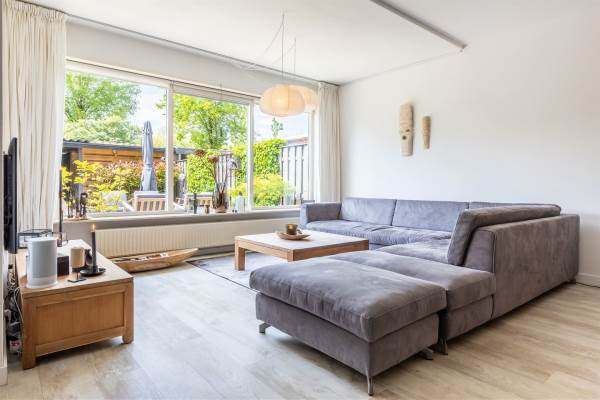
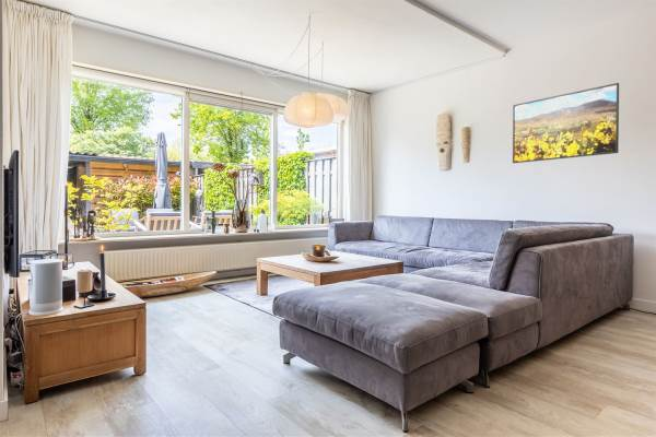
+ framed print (560, 127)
